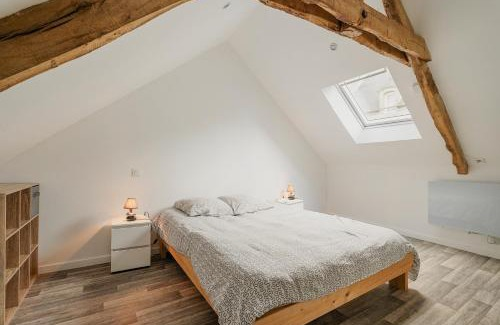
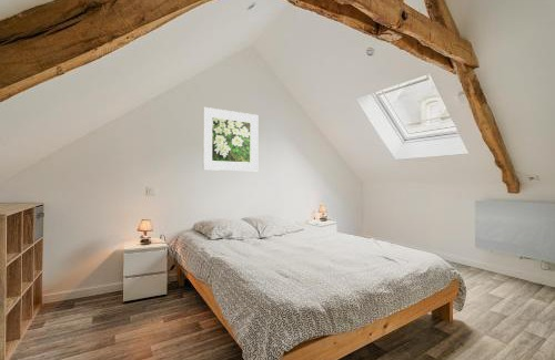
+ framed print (231, 141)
